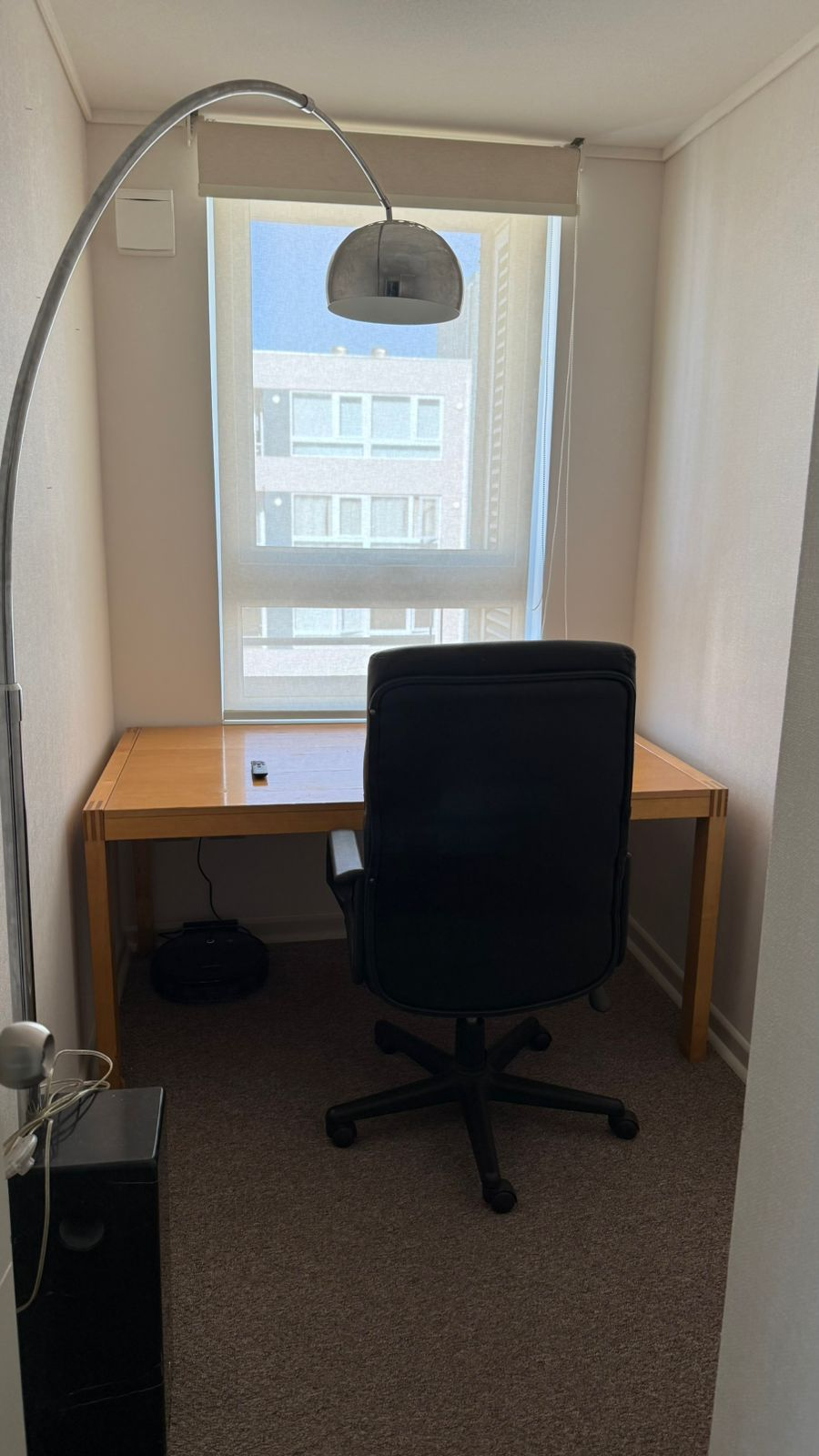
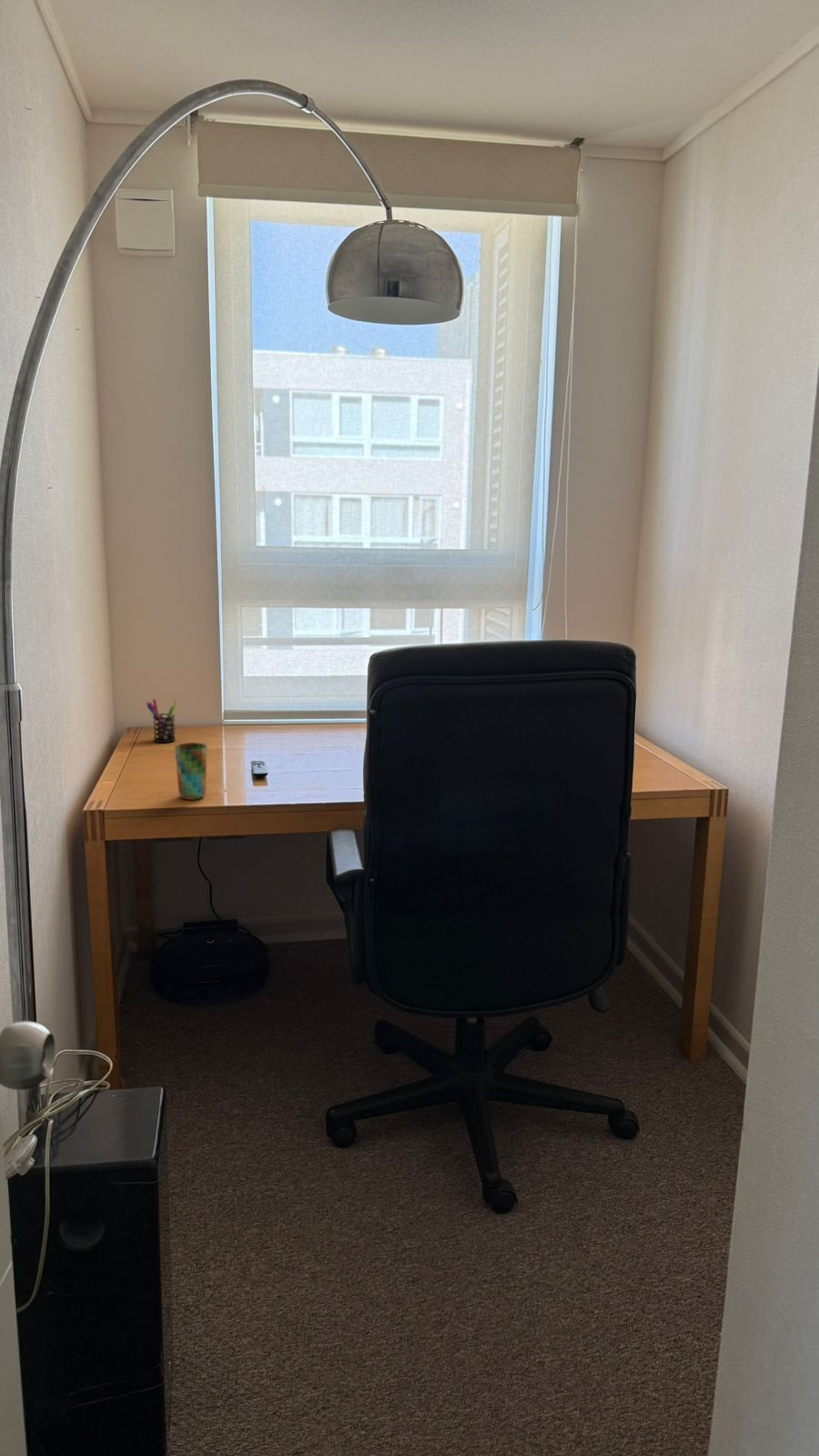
+ pen holder (164, 719)
+ cup (191, 771)
